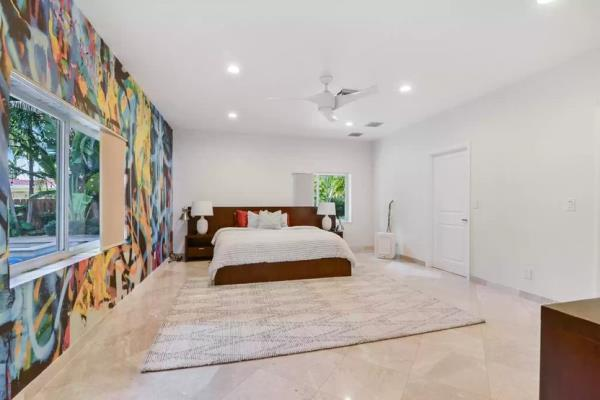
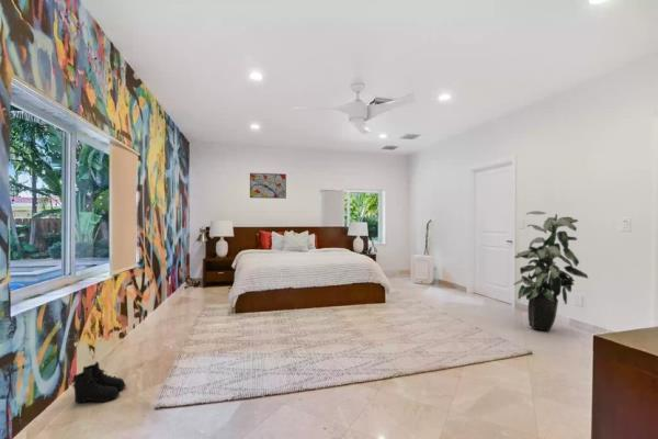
+ boots (100, 379)
+ wall art (268, 185)
+ indoor plant (544, 269)
